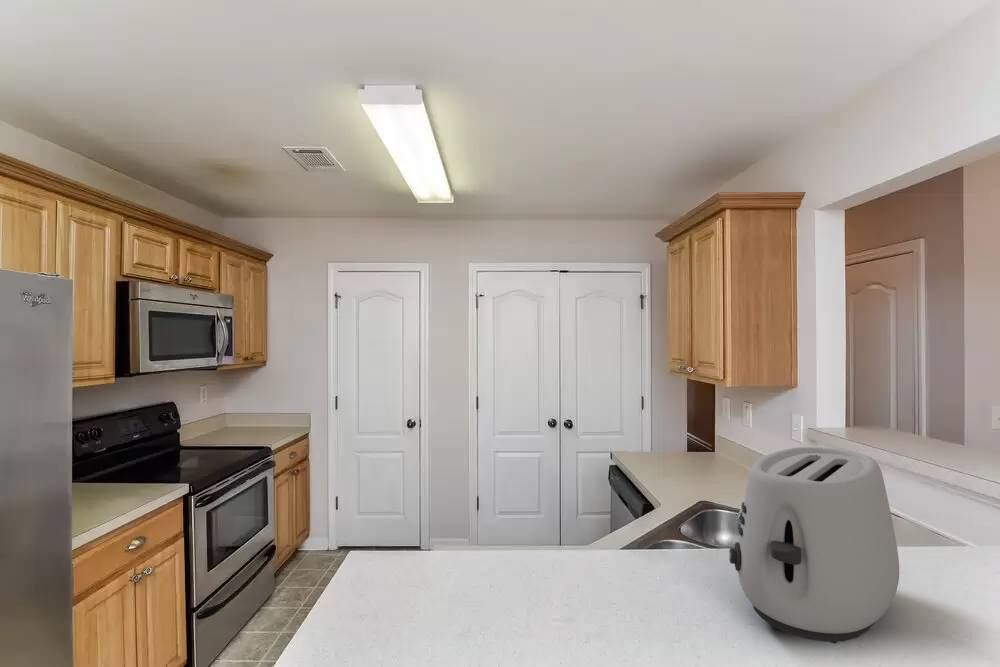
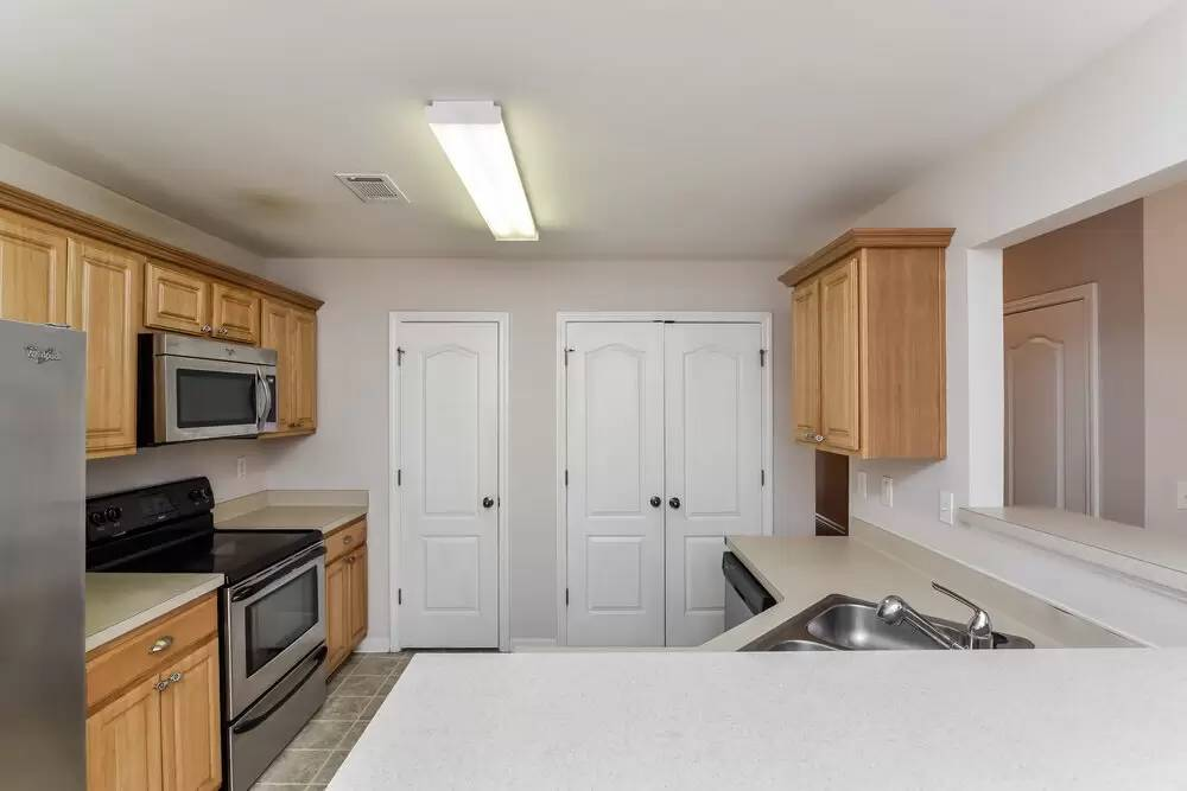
- toaster (813, 534)
